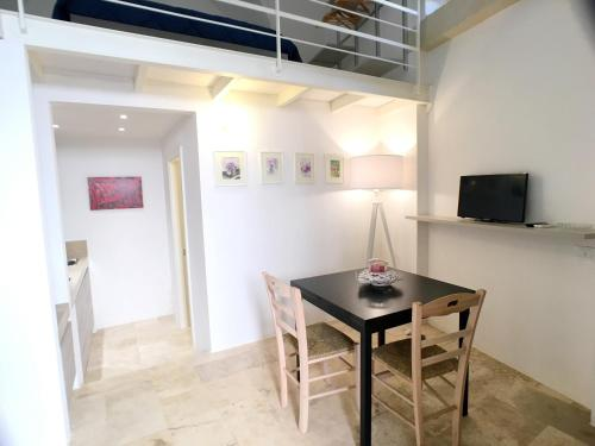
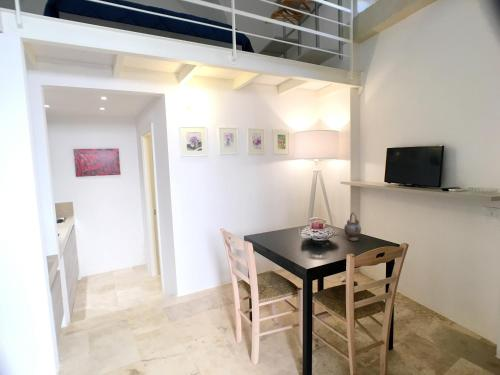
+ teapot (353, 226)
